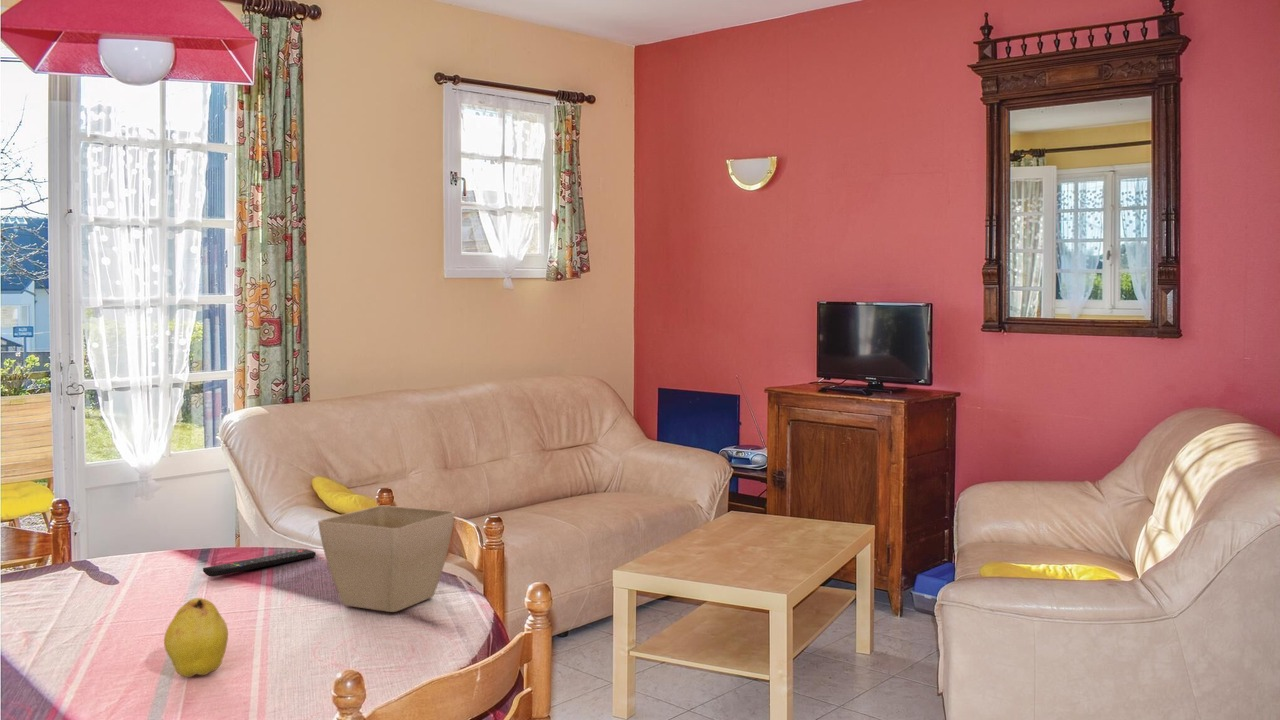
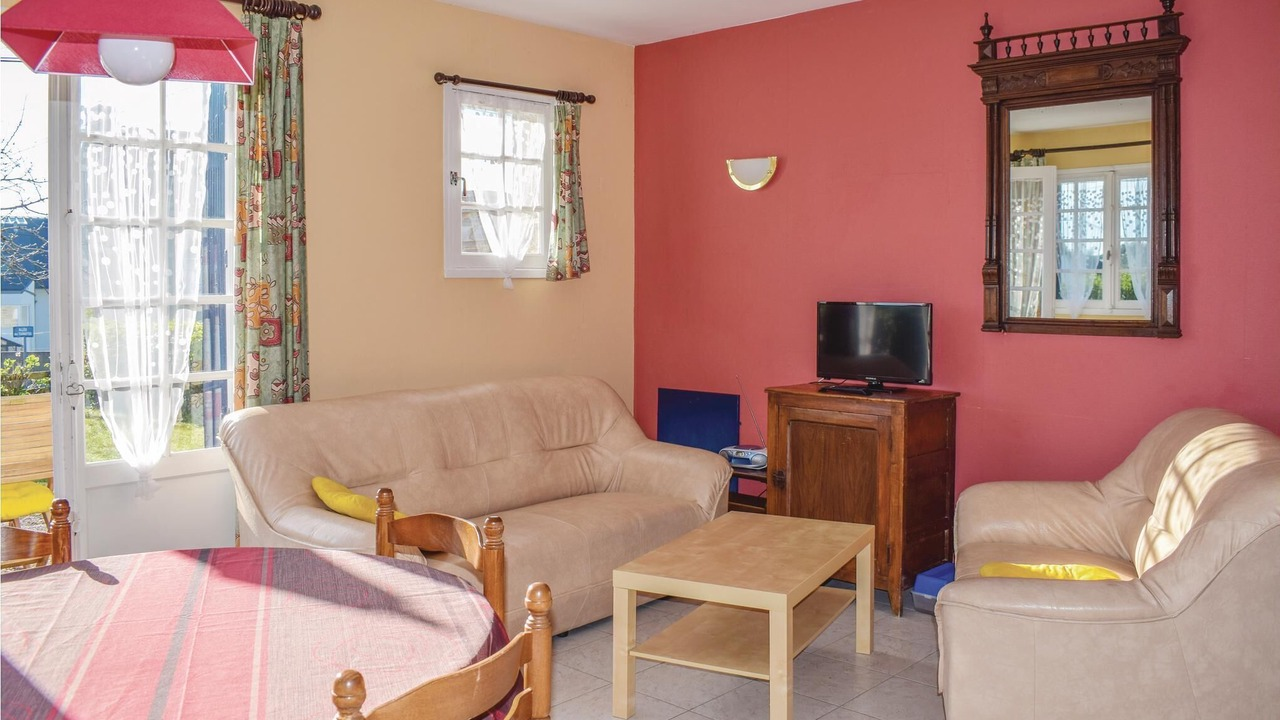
- flower pot (388, 558)
- fruit (197, 635)
- remote control (262, 562)
